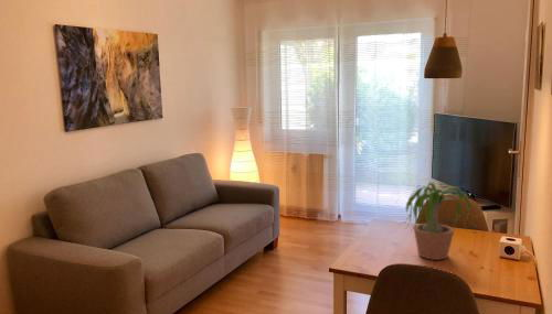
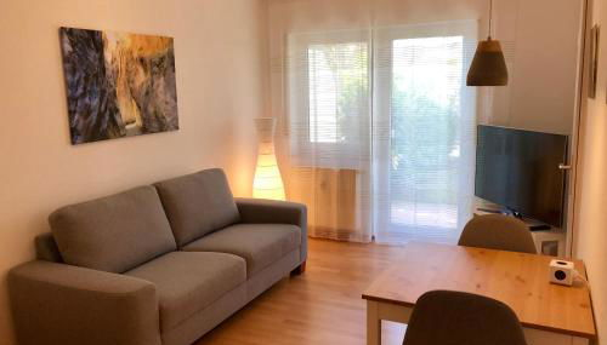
- potted plant (436, 218)
